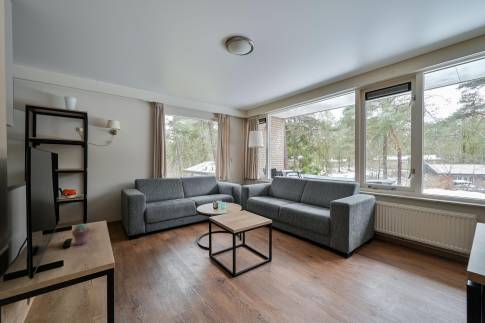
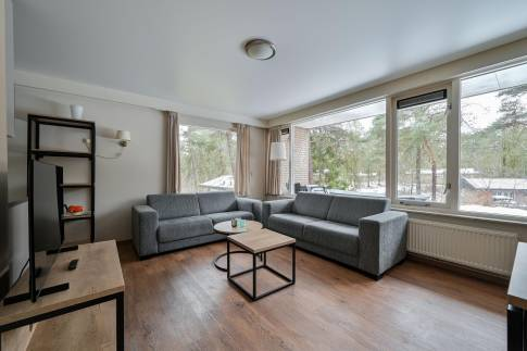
- potted succulent (81, 233)
